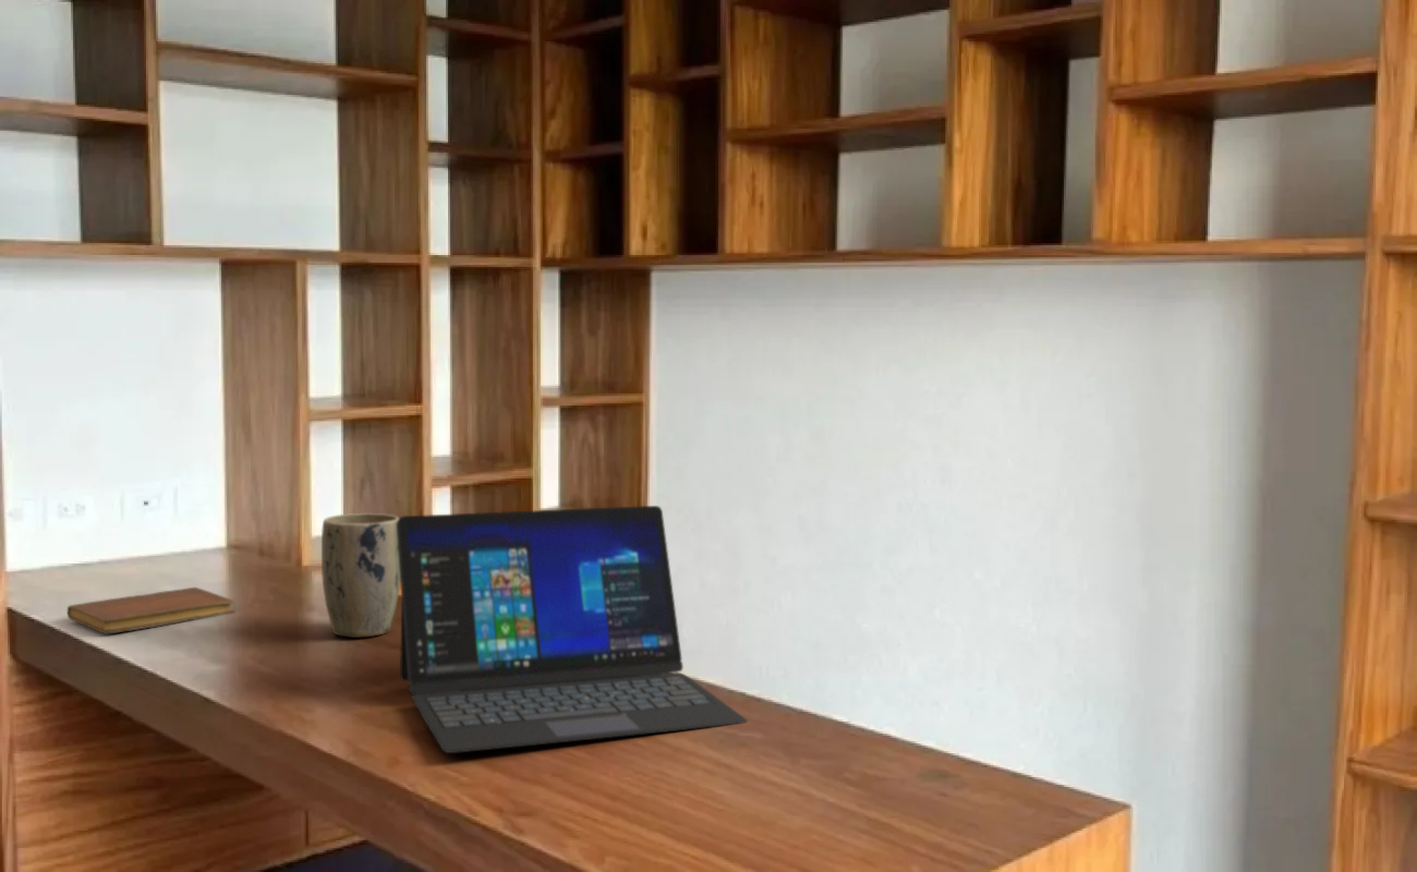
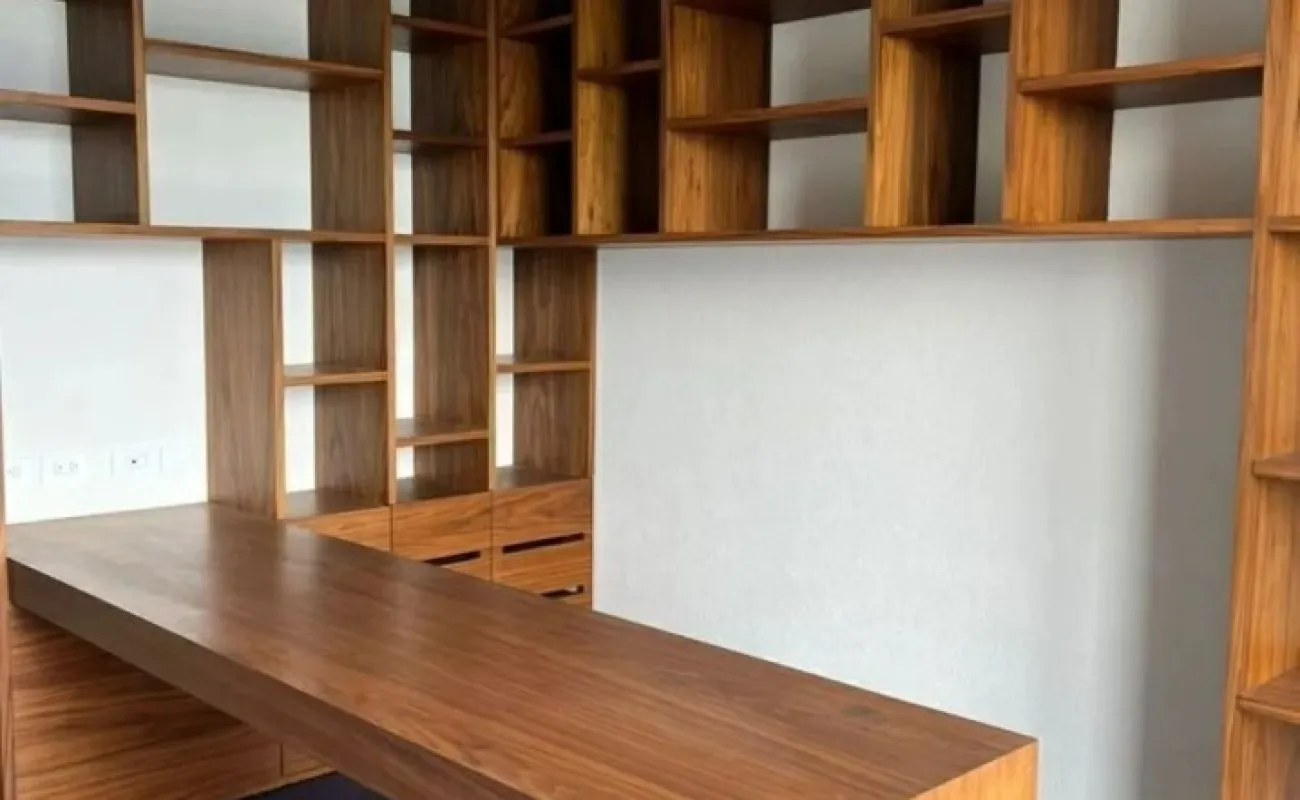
- laptop (564, 615)
- plant pot (361, 574)
- notebook (152, 608)
